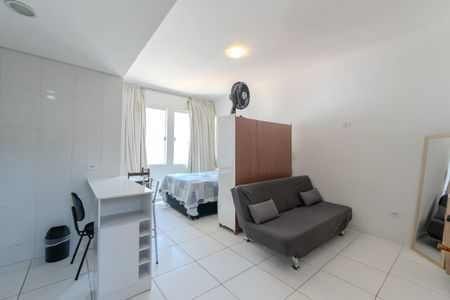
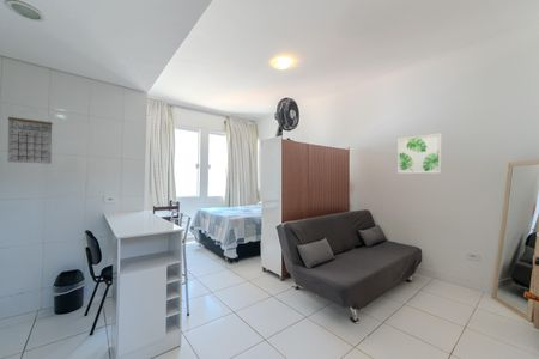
+ calendar (30, 135)
+ wall art (418, 154)
